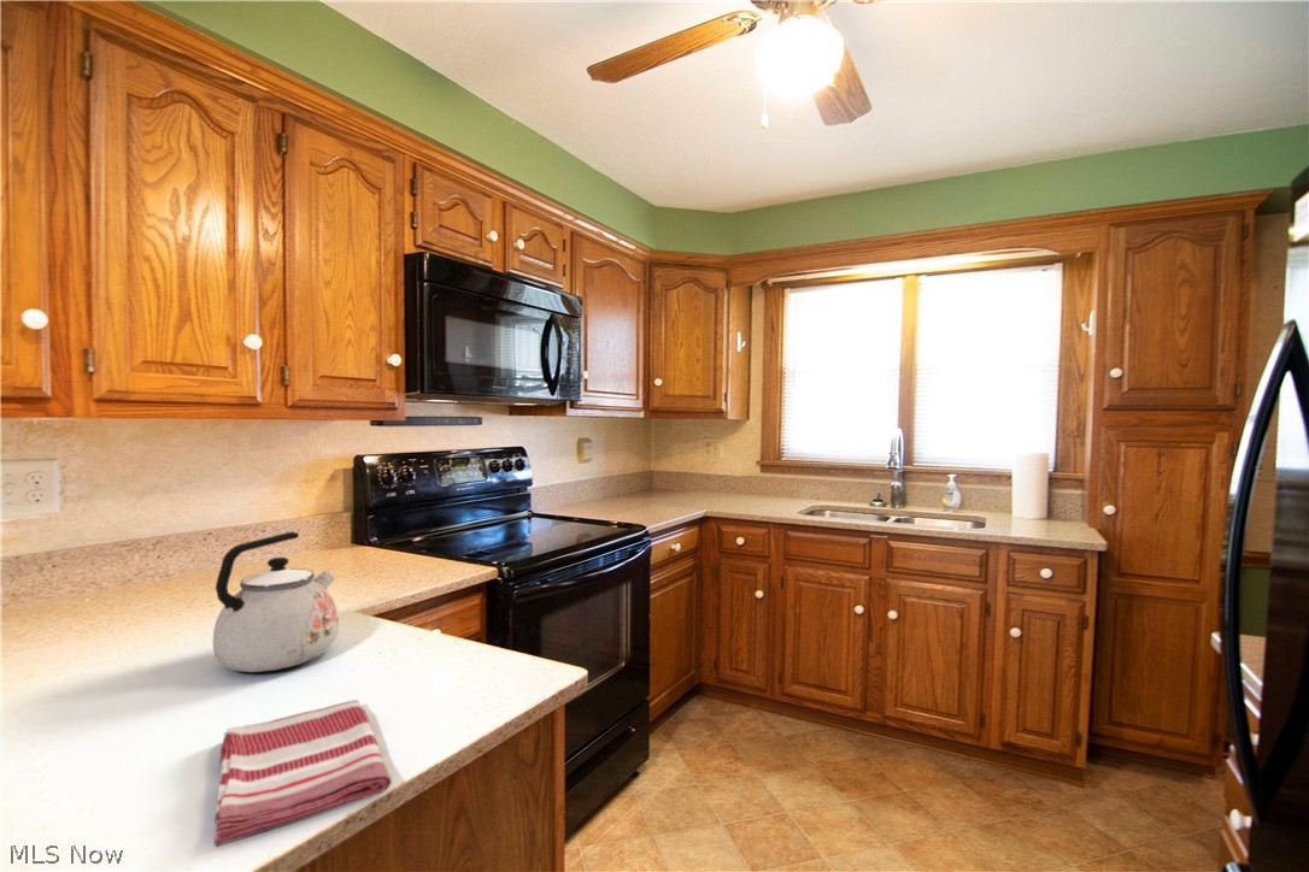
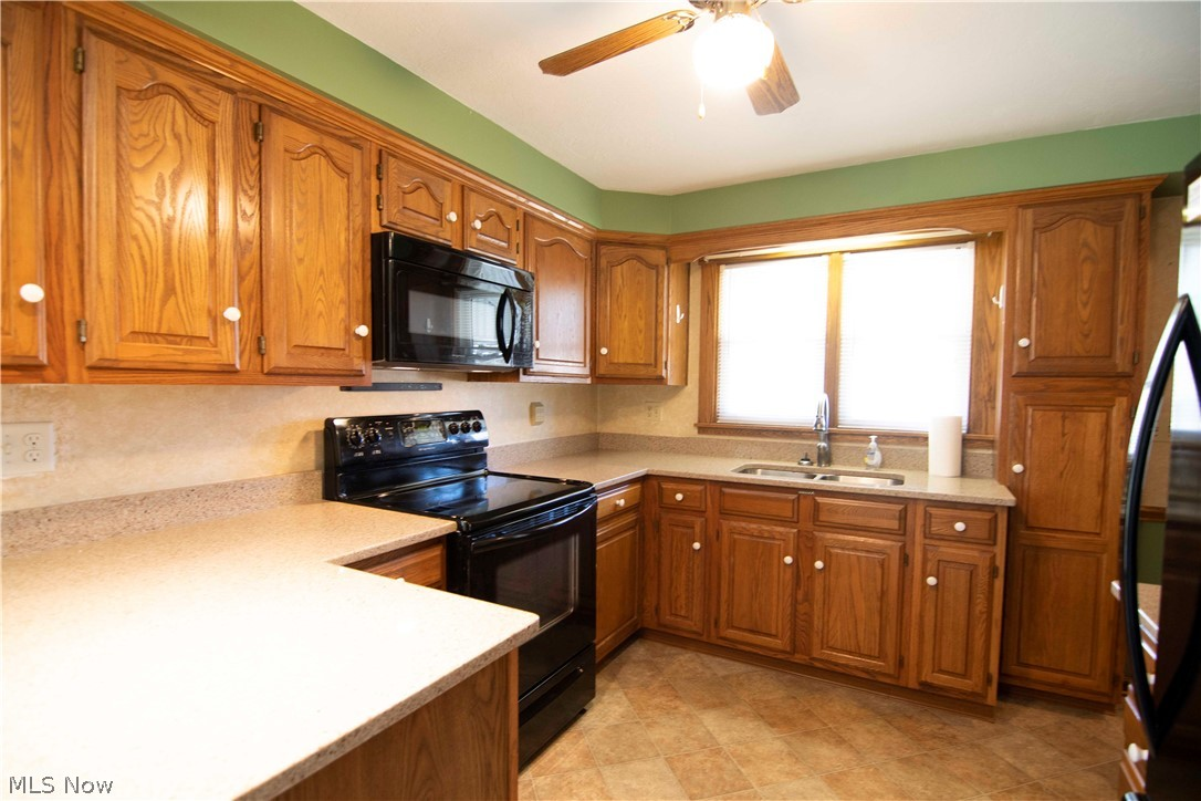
- kettle (278, 595)
- dish towel (301, 755)
